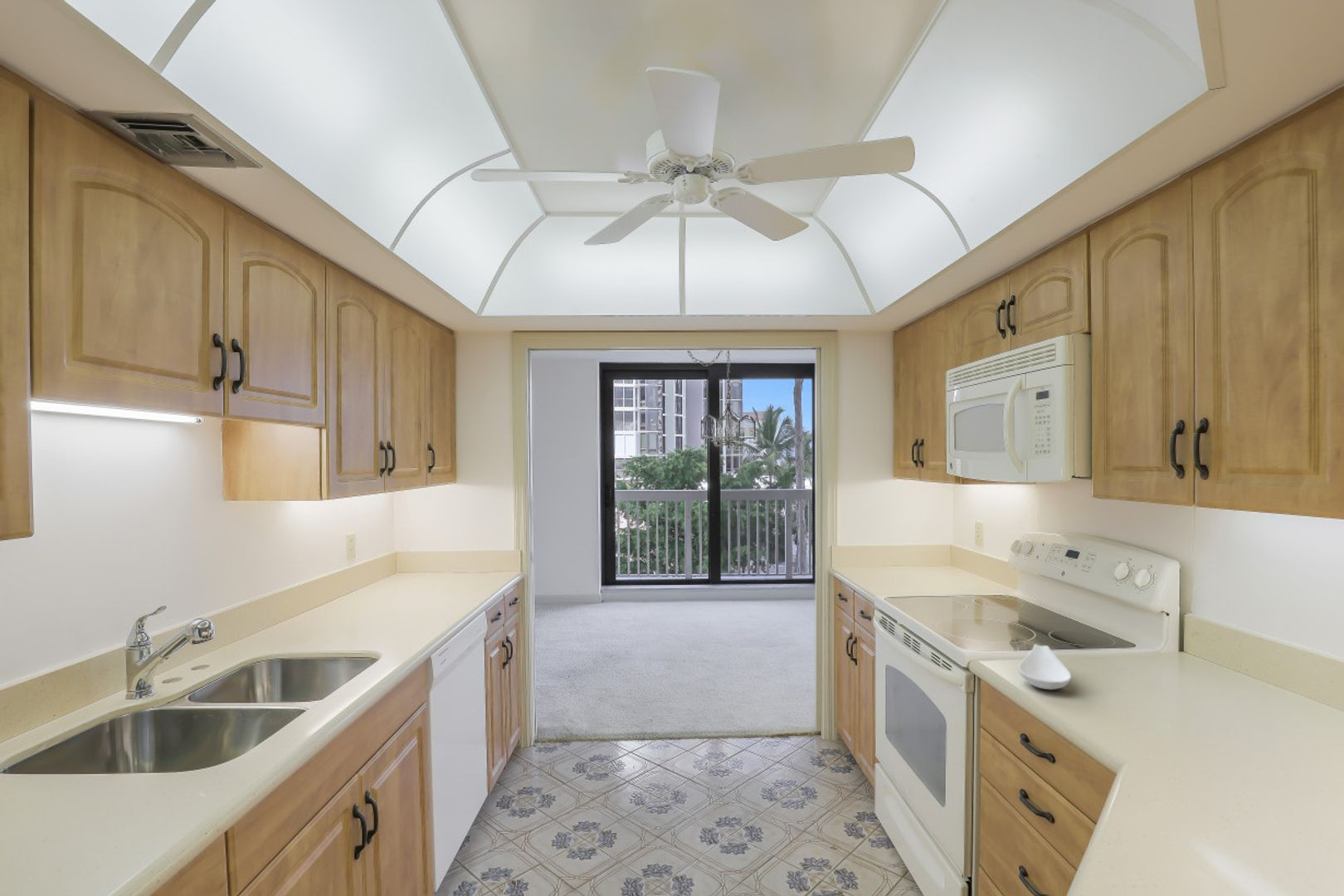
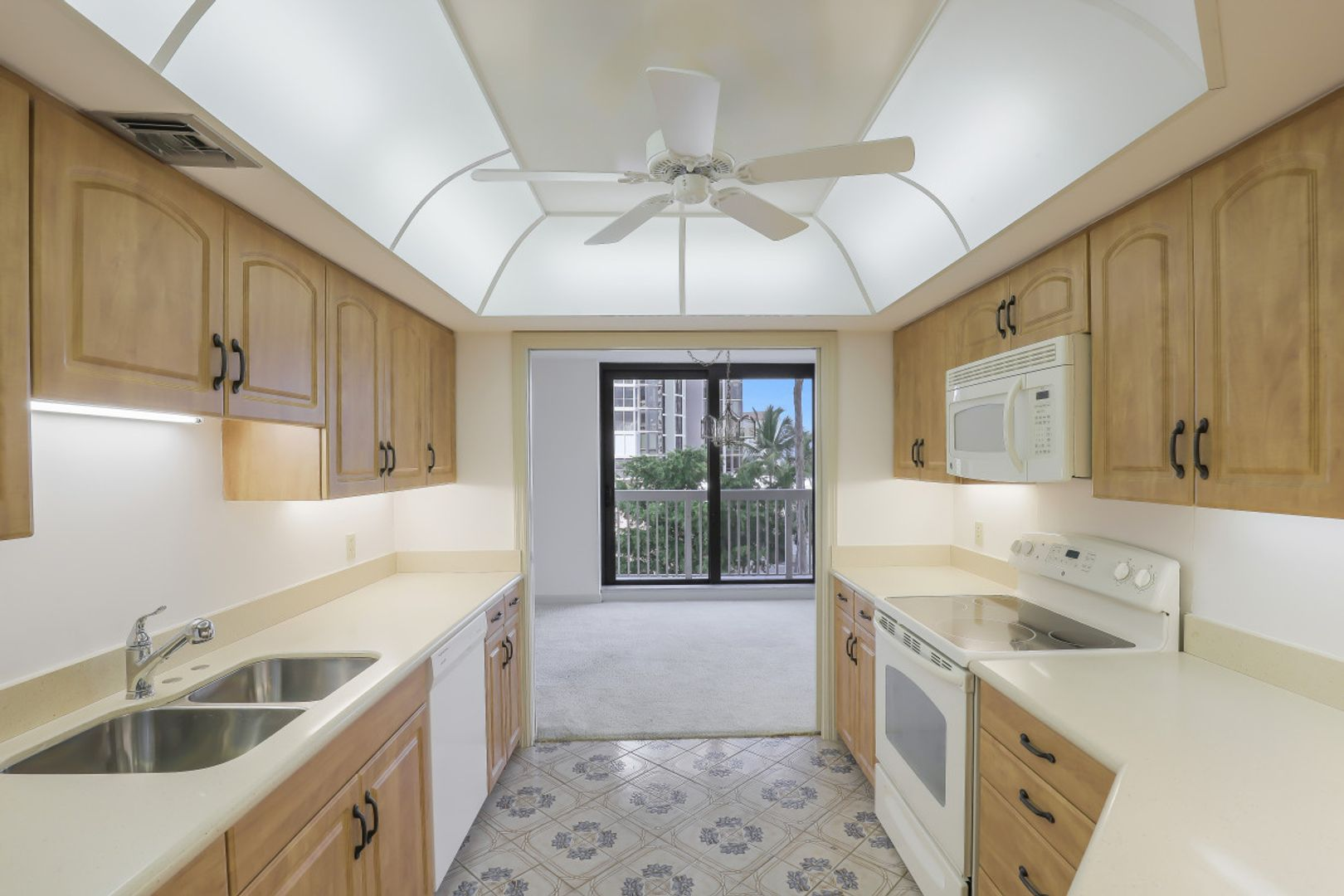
- spoon rest (1042, 665)
